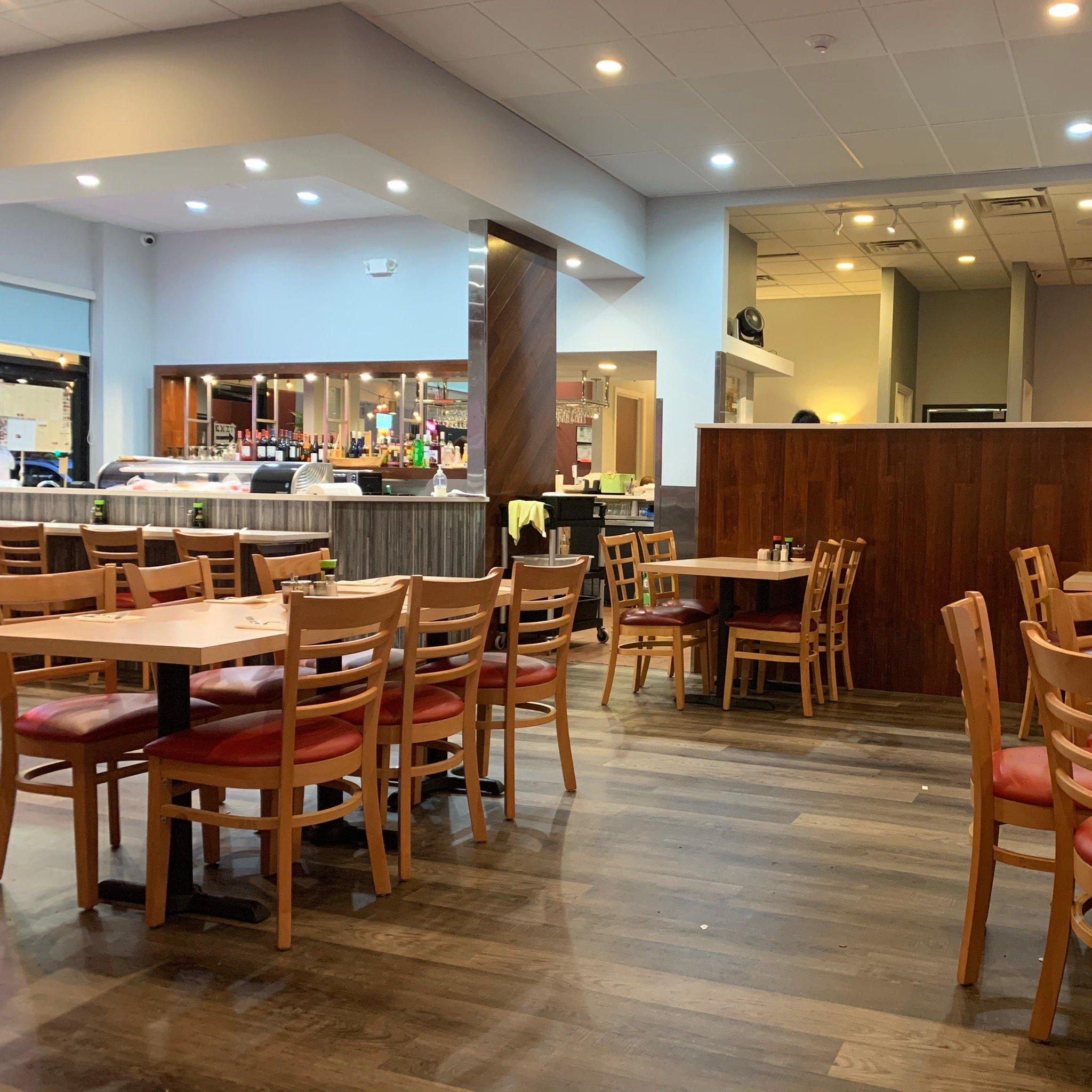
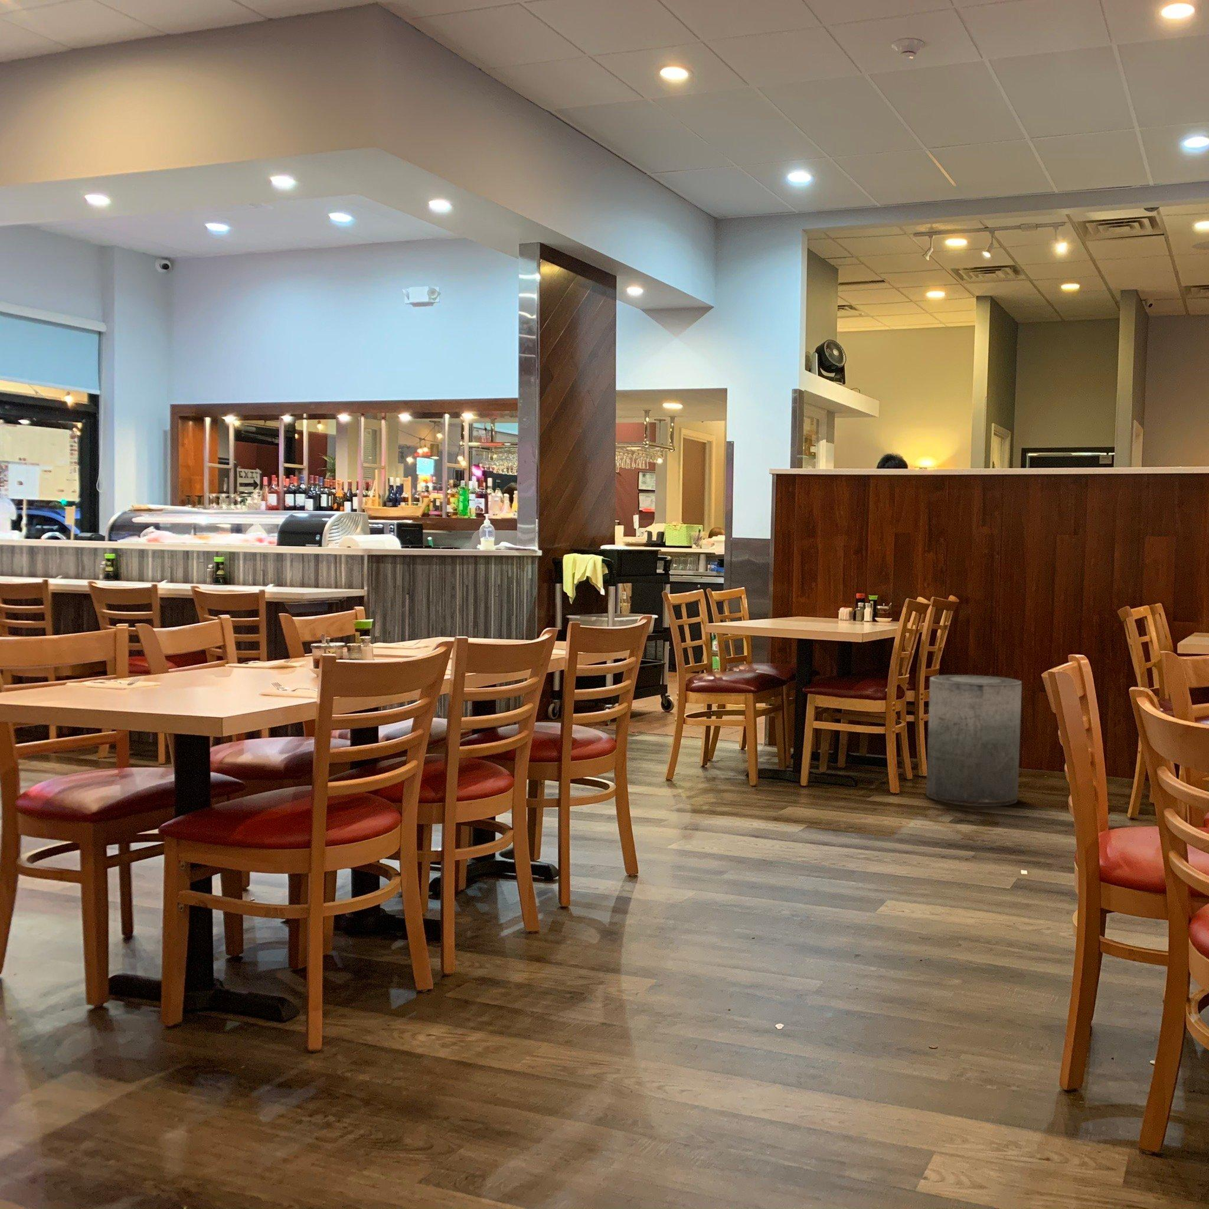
+ trash can (973, 738)
